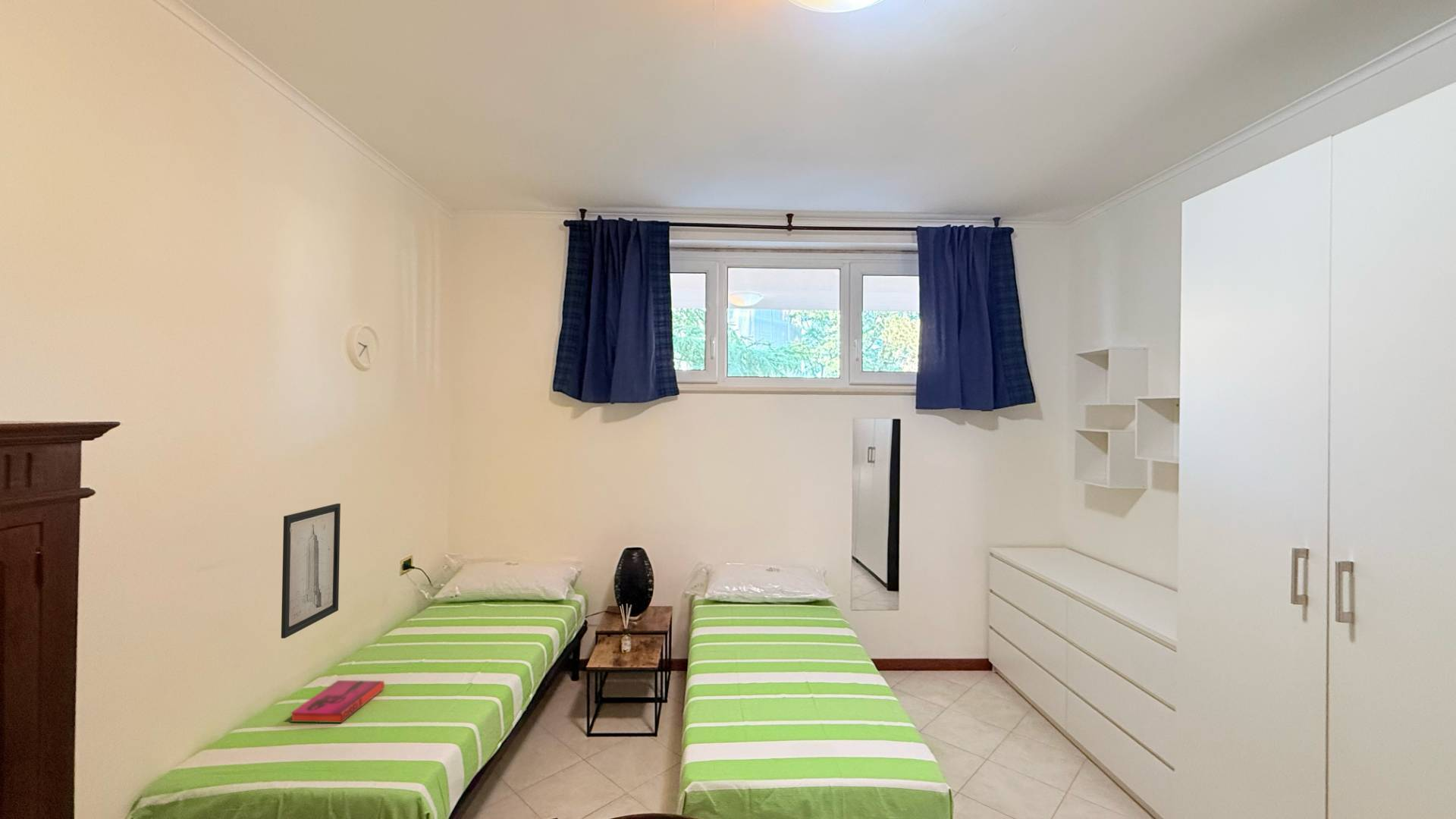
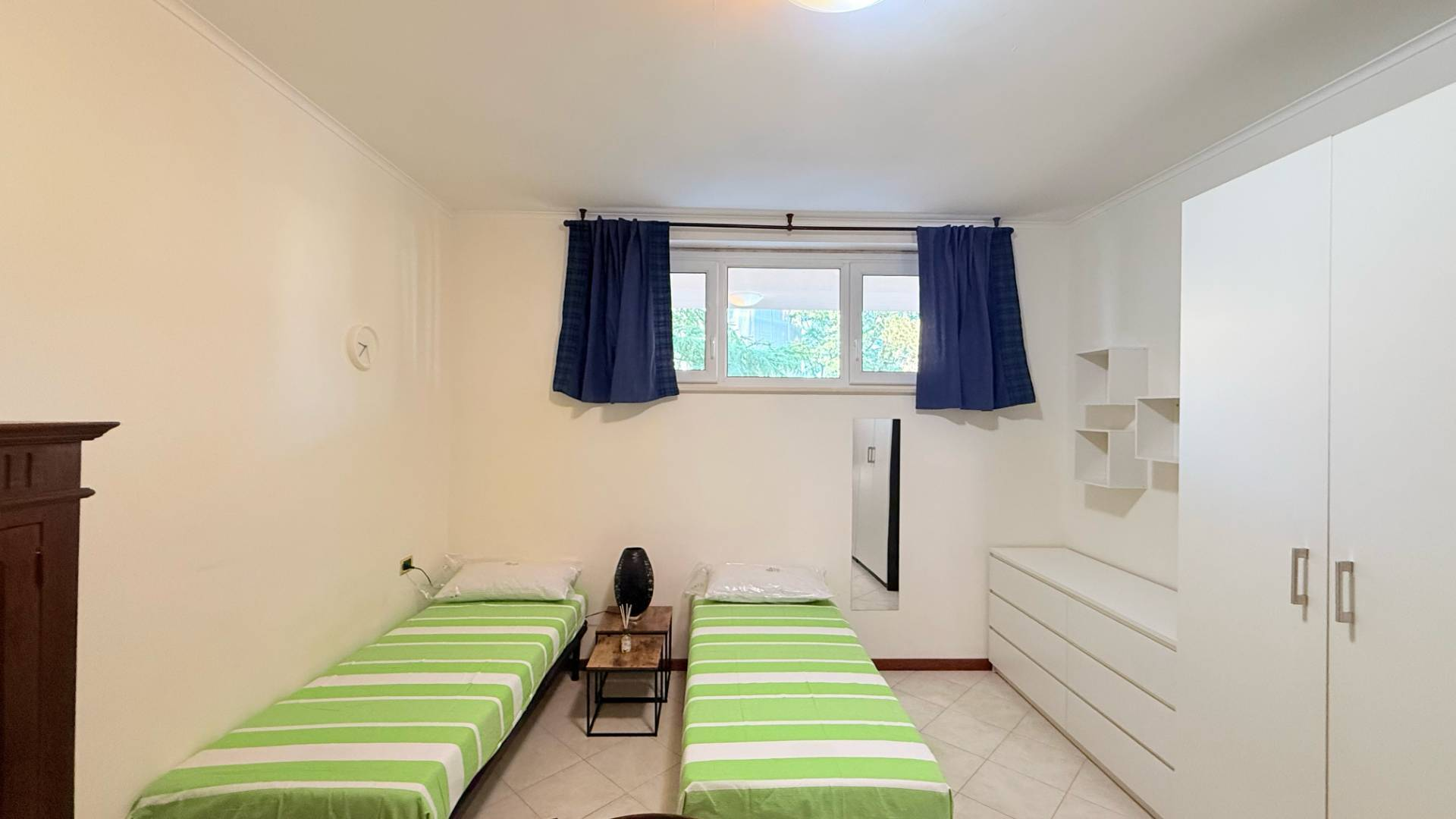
- wall art (312, 566)
- hardback book (340, 700)
